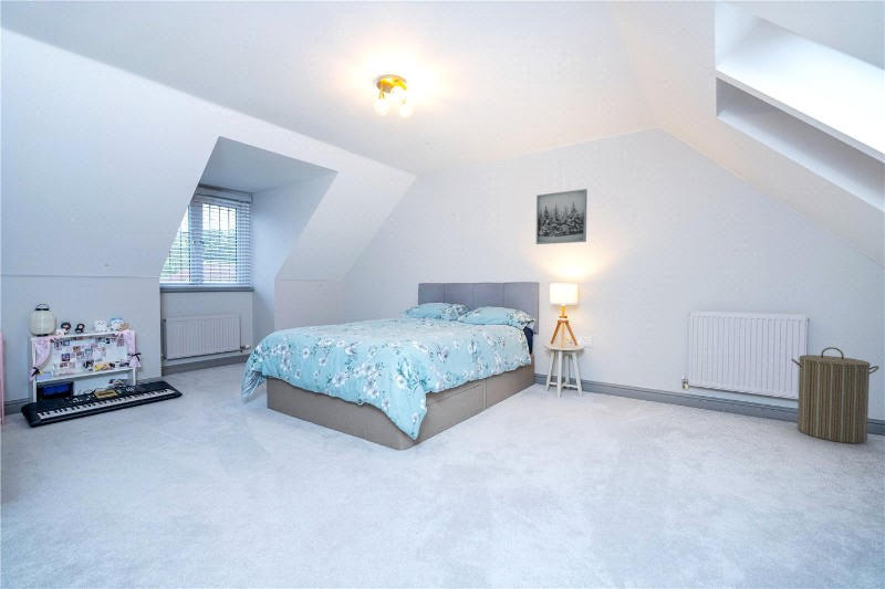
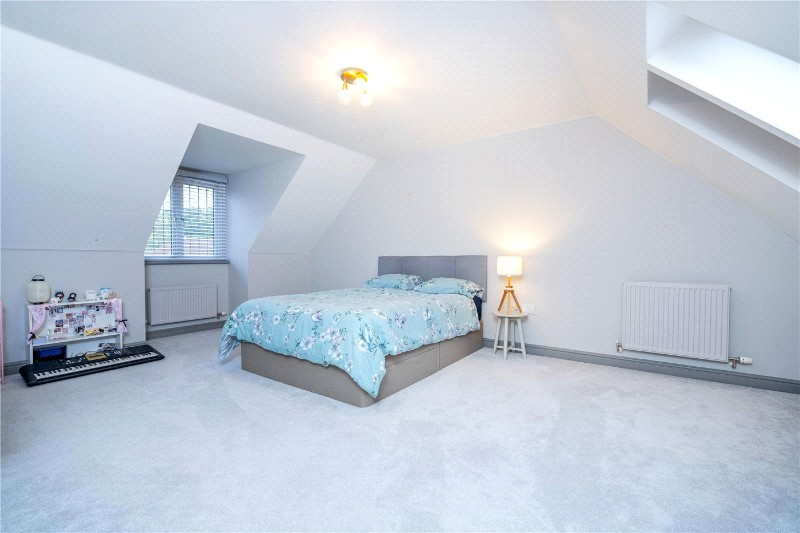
- wall art (560, 218)
- laundry hamper (832, 390)
